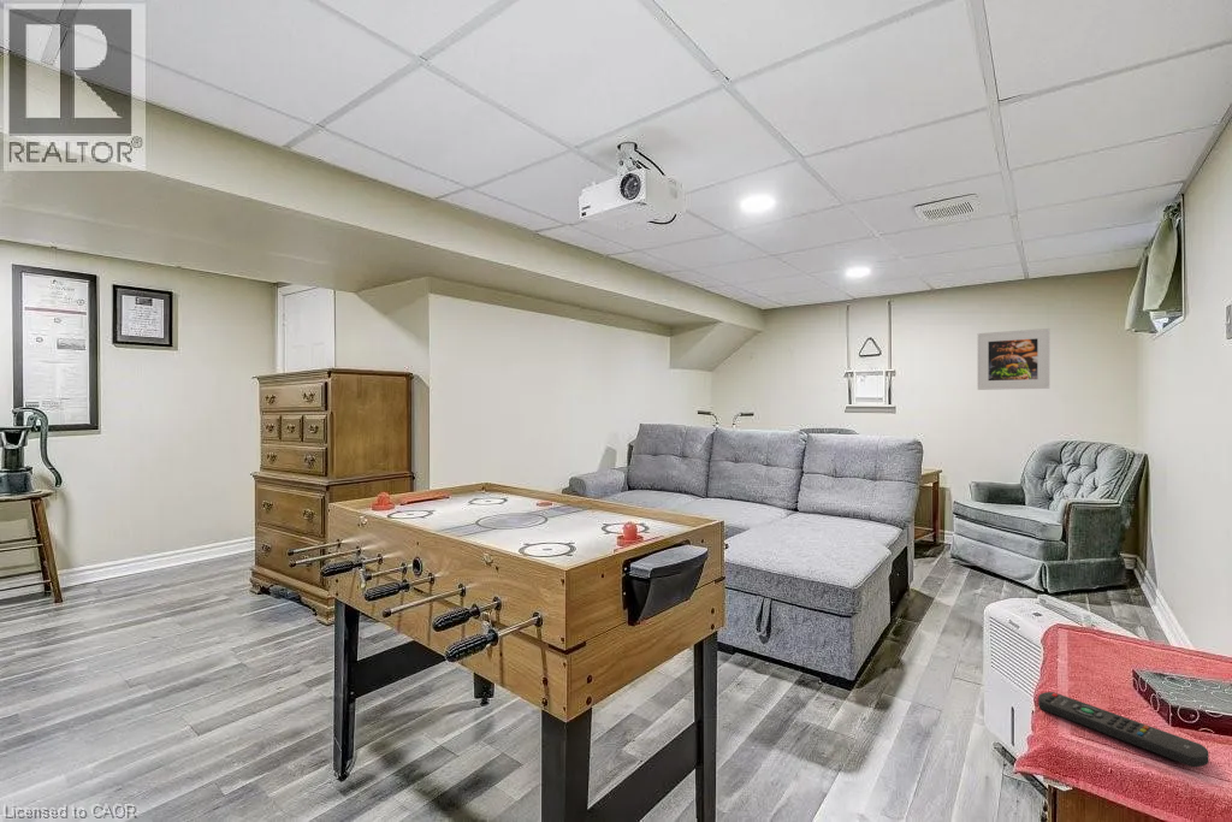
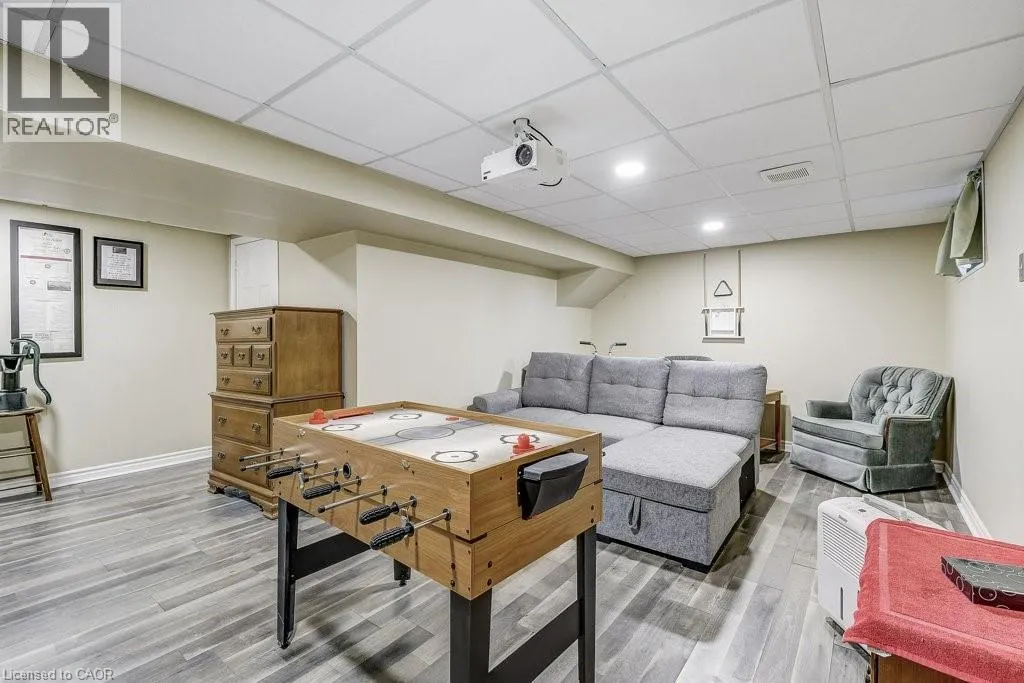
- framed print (1012, 360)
- remote control (1115, 725)
